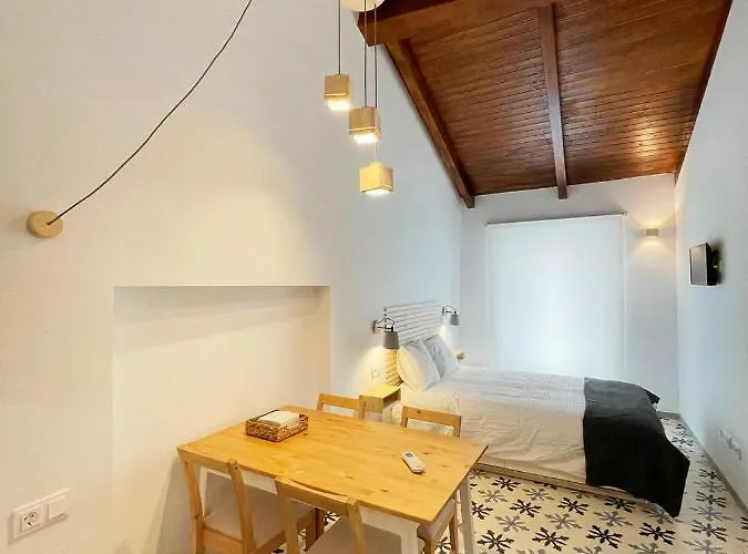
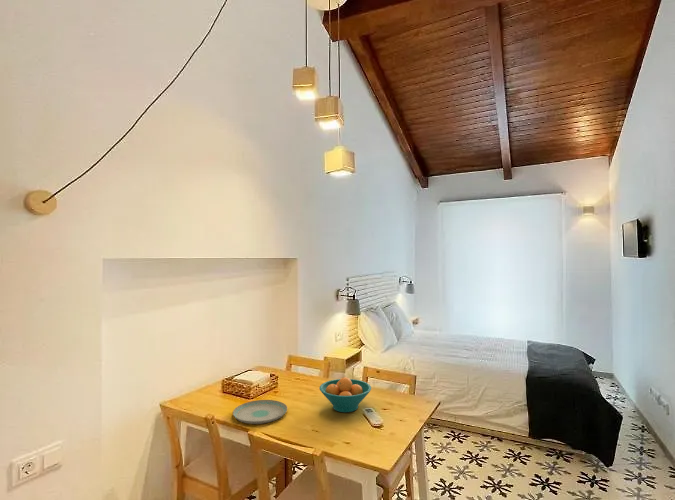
+ fruit bowl (345, 392)
+ plate (260, 411)
